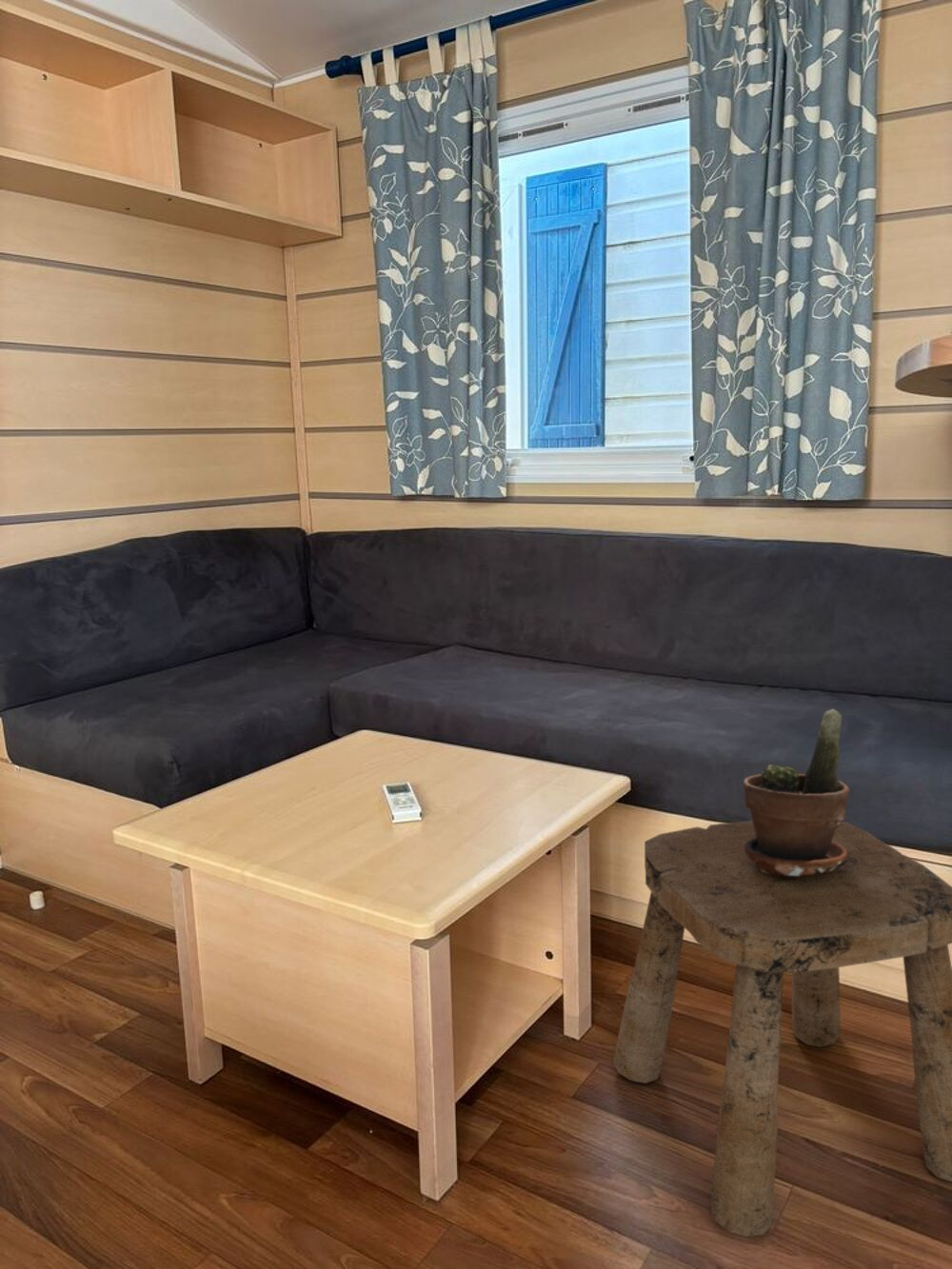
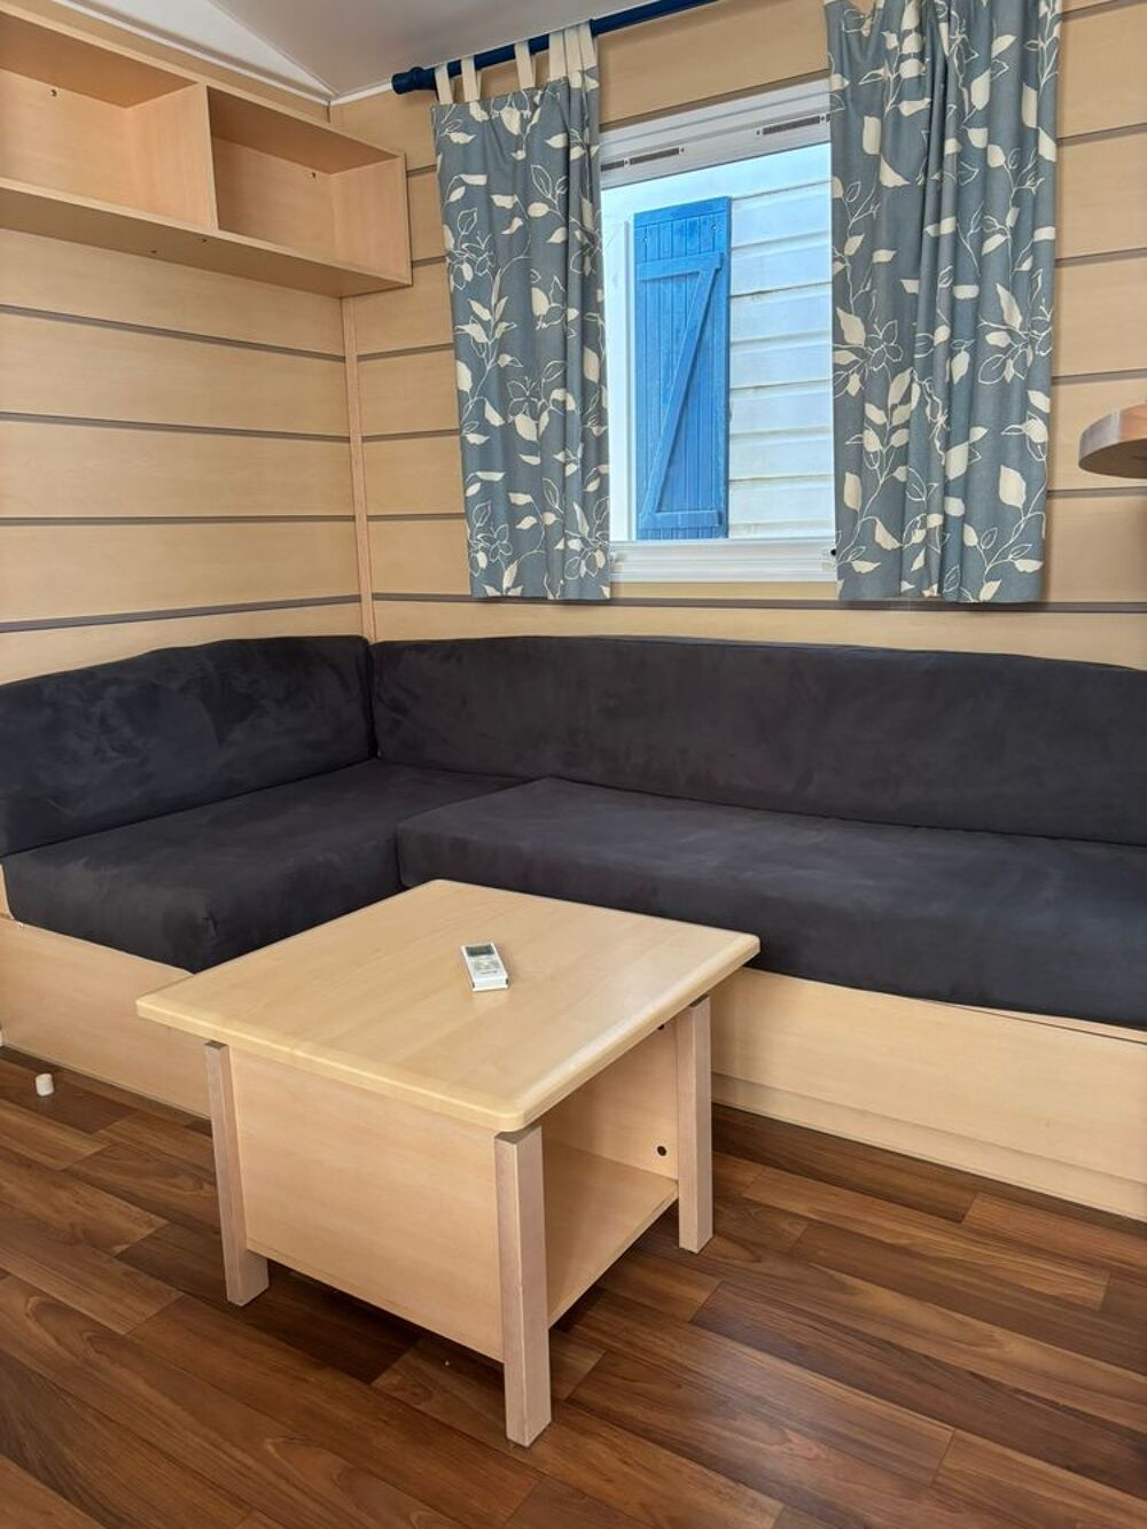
- potted plant (796, 790)
- stool (782, 995)
